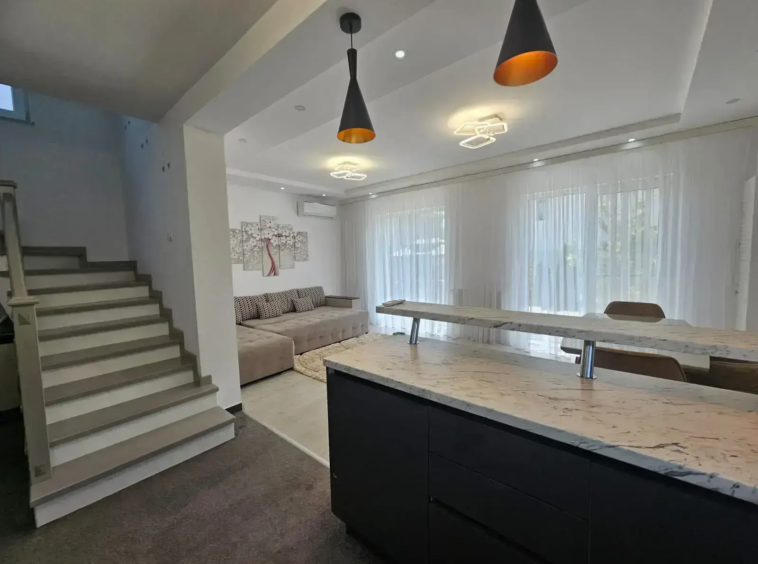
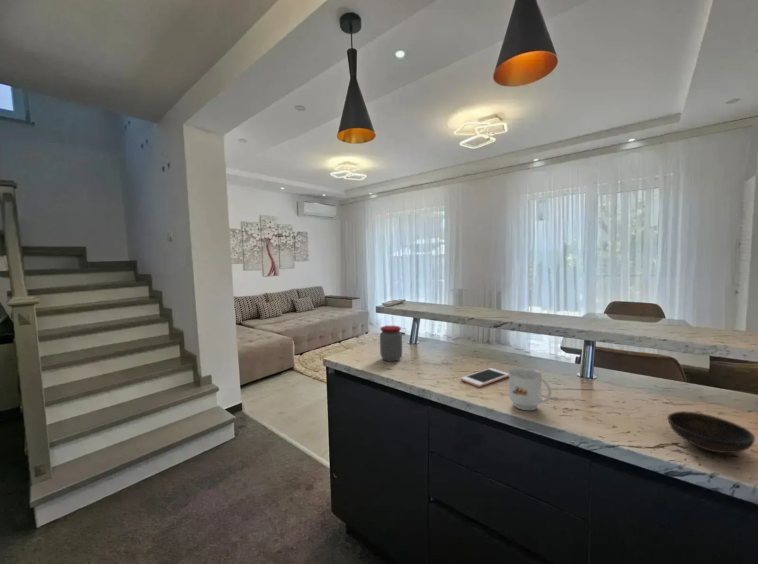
+ bowl (707, 435)
+ jar (391, 343)
+ cell phone (485, 377)
+ mug (529, 390)
